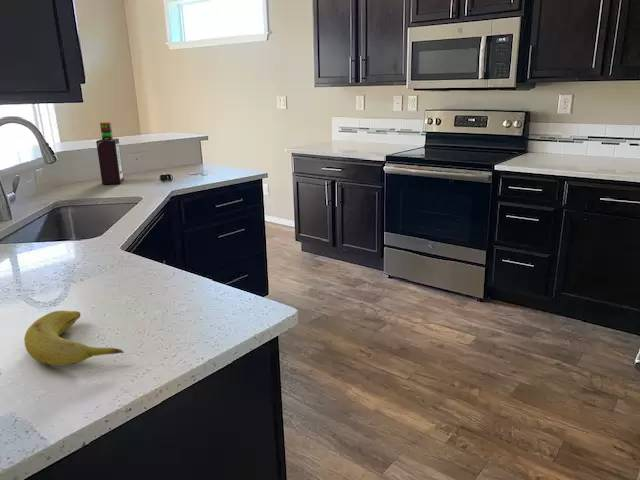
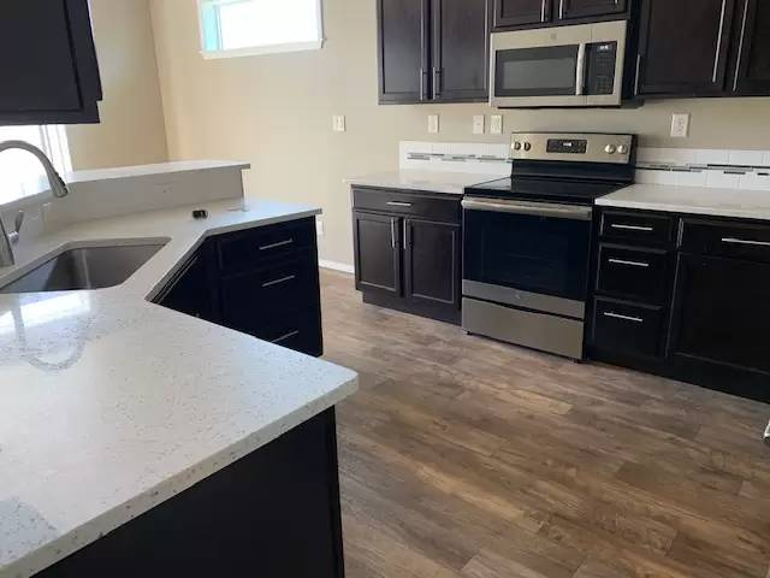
- bottle (109, 152)
- fruit (74, 322)
